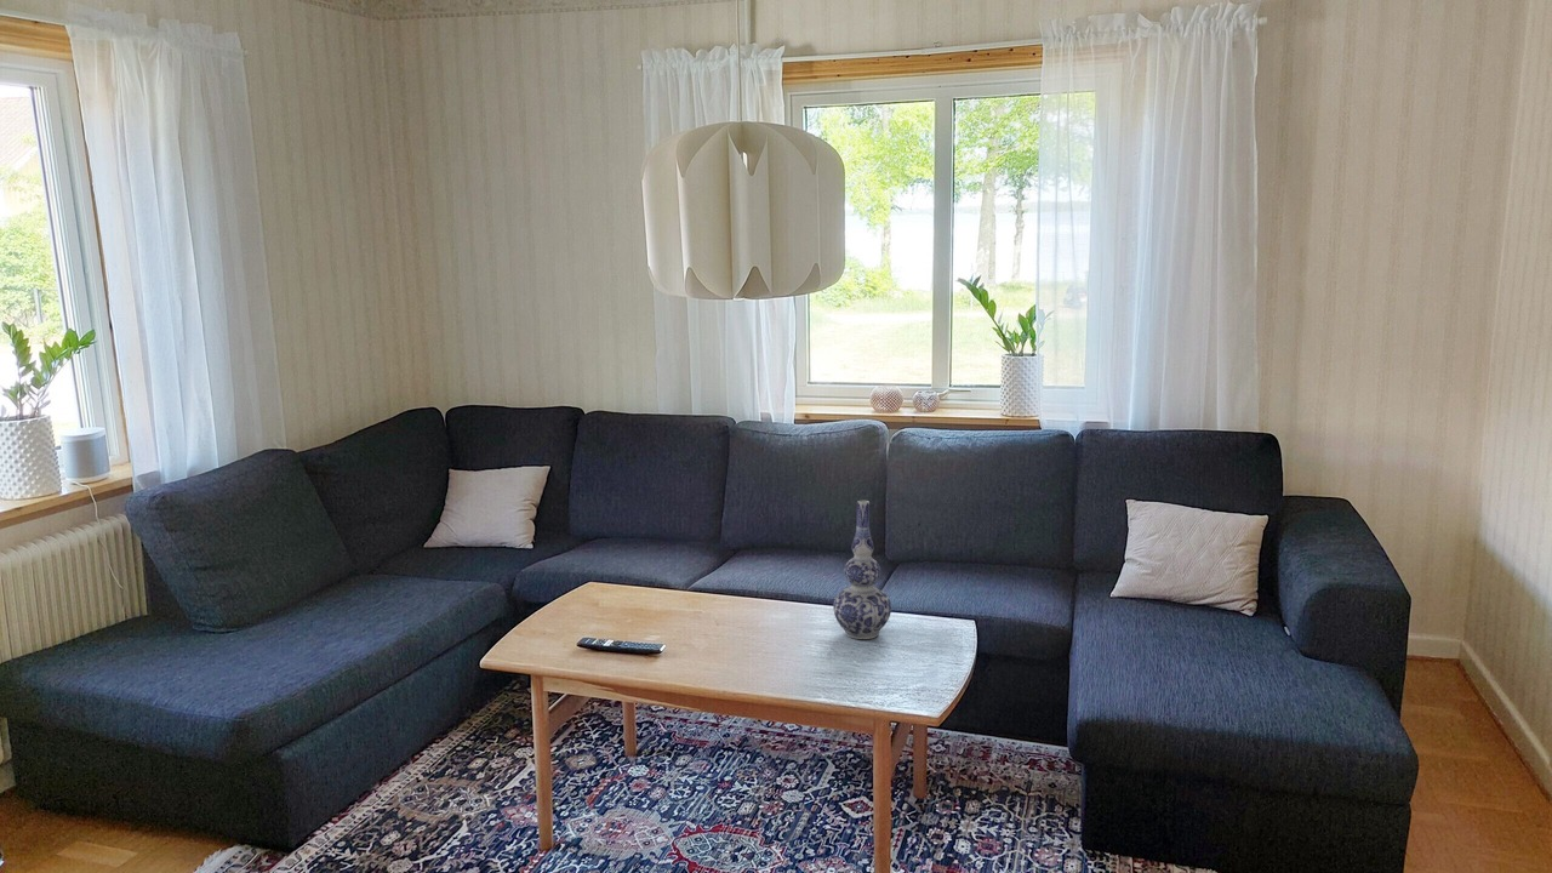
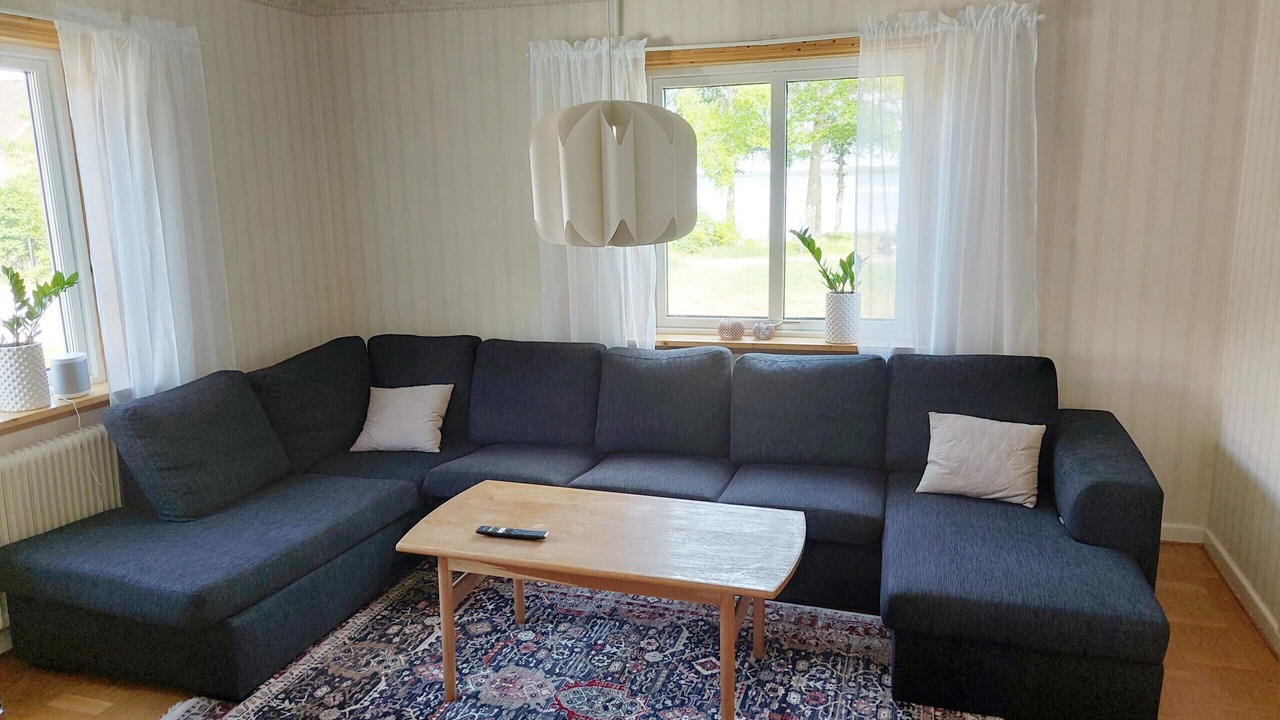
- vase (862, 567)
